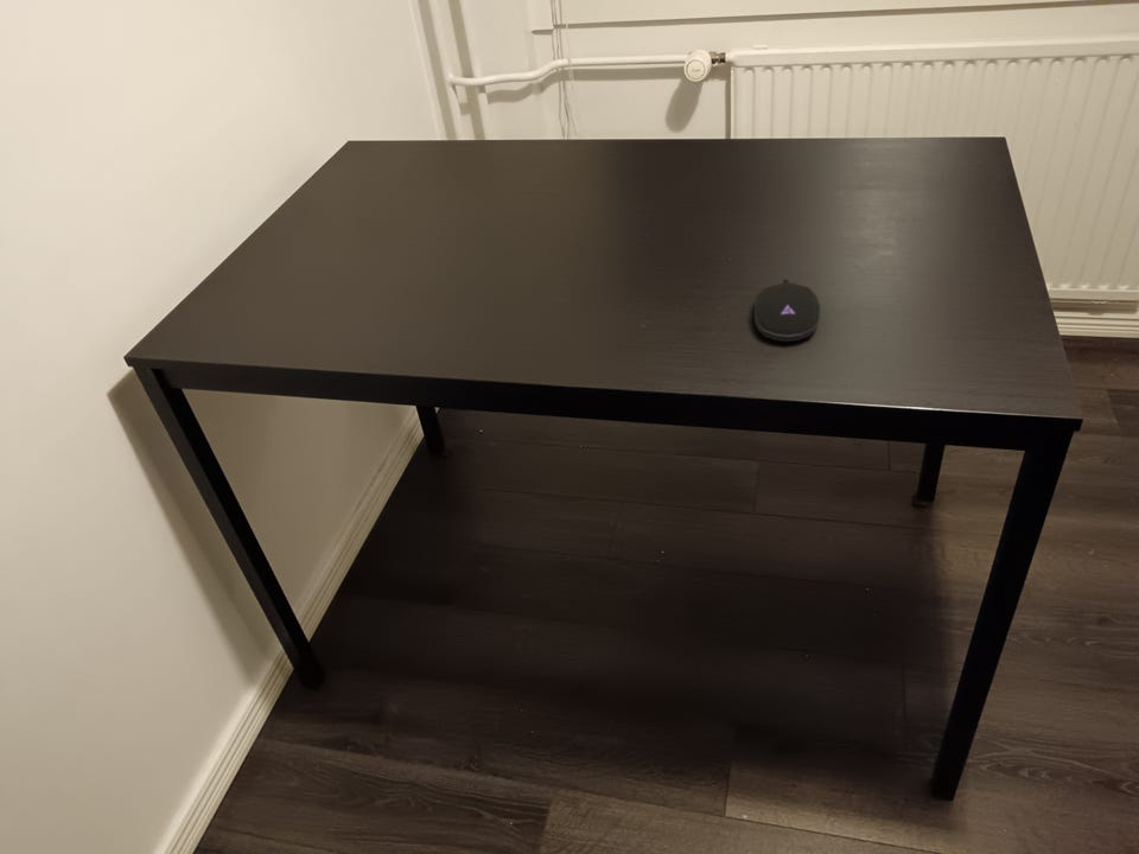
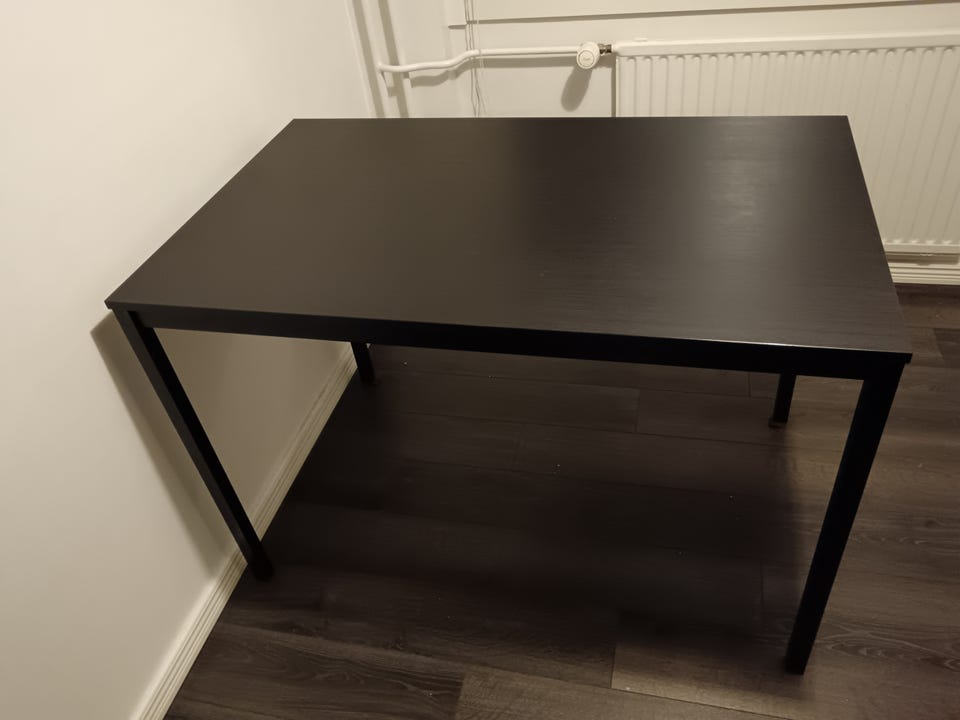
- computer mouse (785, 305)
